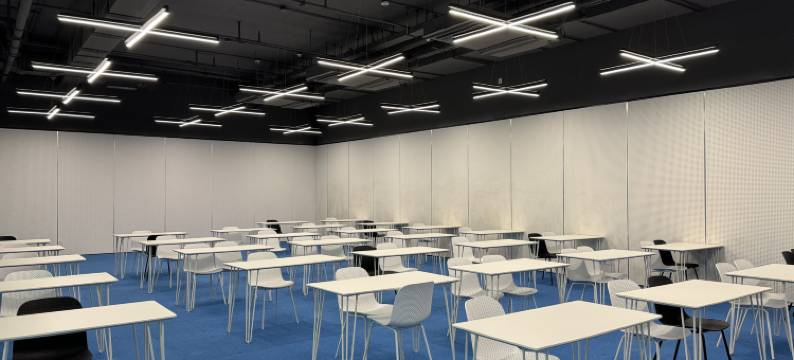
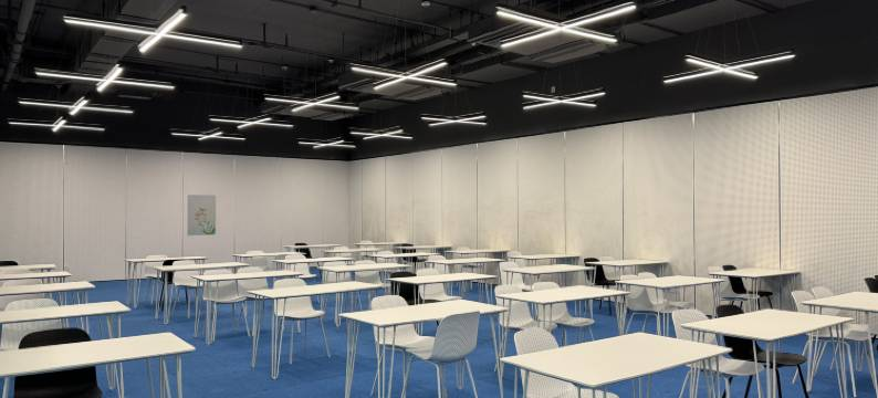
+ wall art (201, 214)
